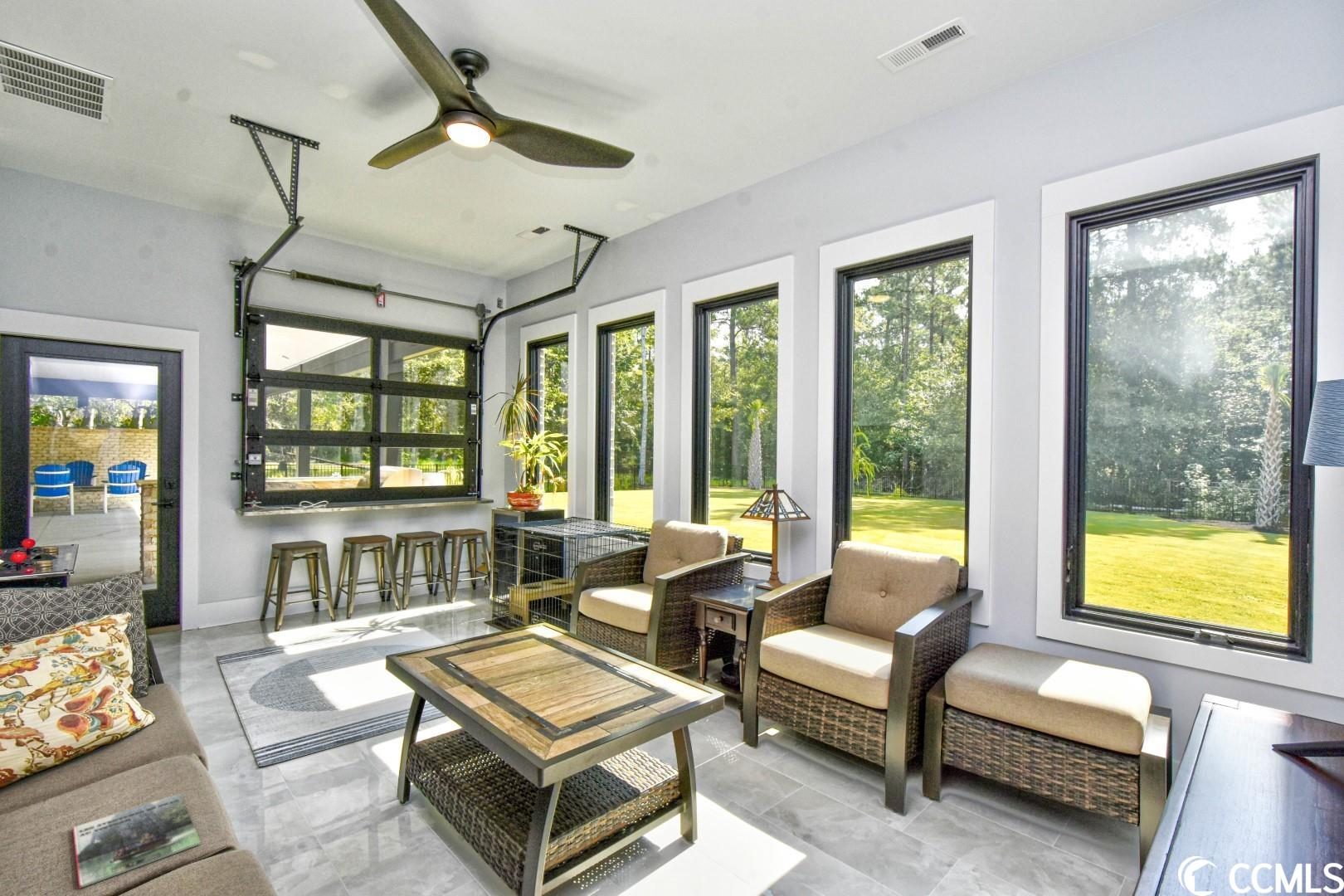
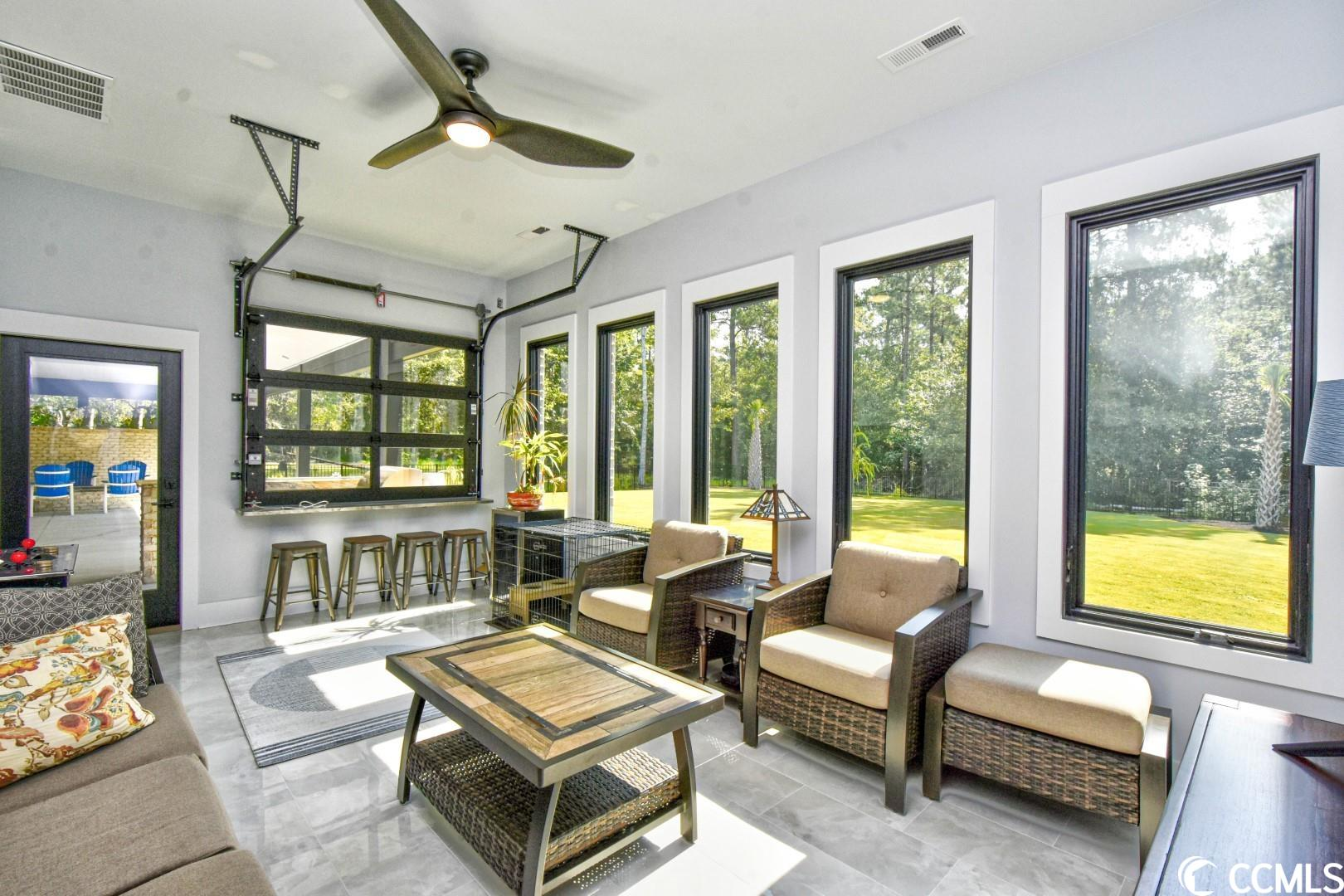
- magazine (135, 835)
